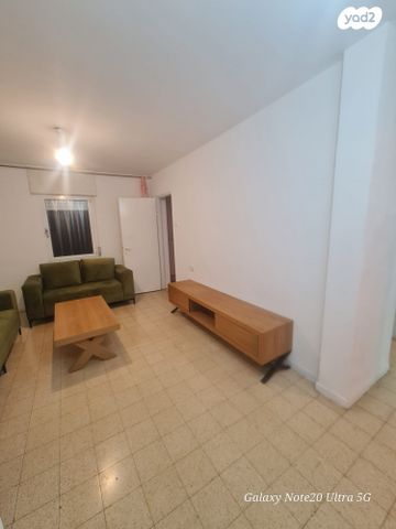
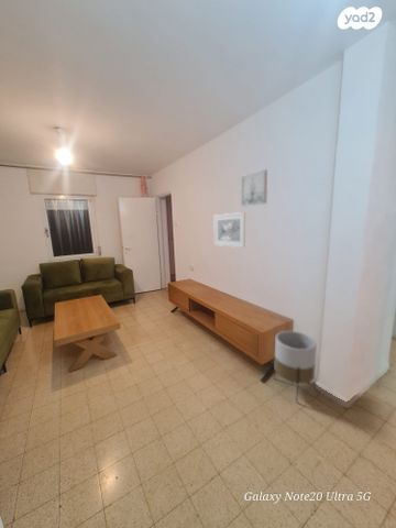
+ planter (294, 363)
+ wall art (253, 189)
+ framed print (228, 230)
